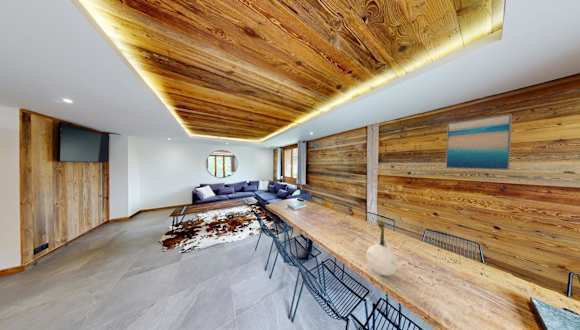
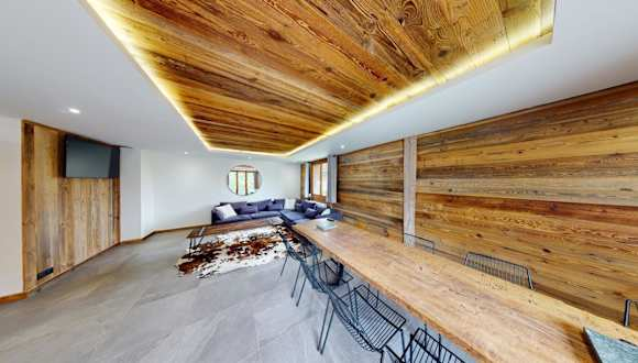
- plant (382, 245)
- wall art (475, 144)
